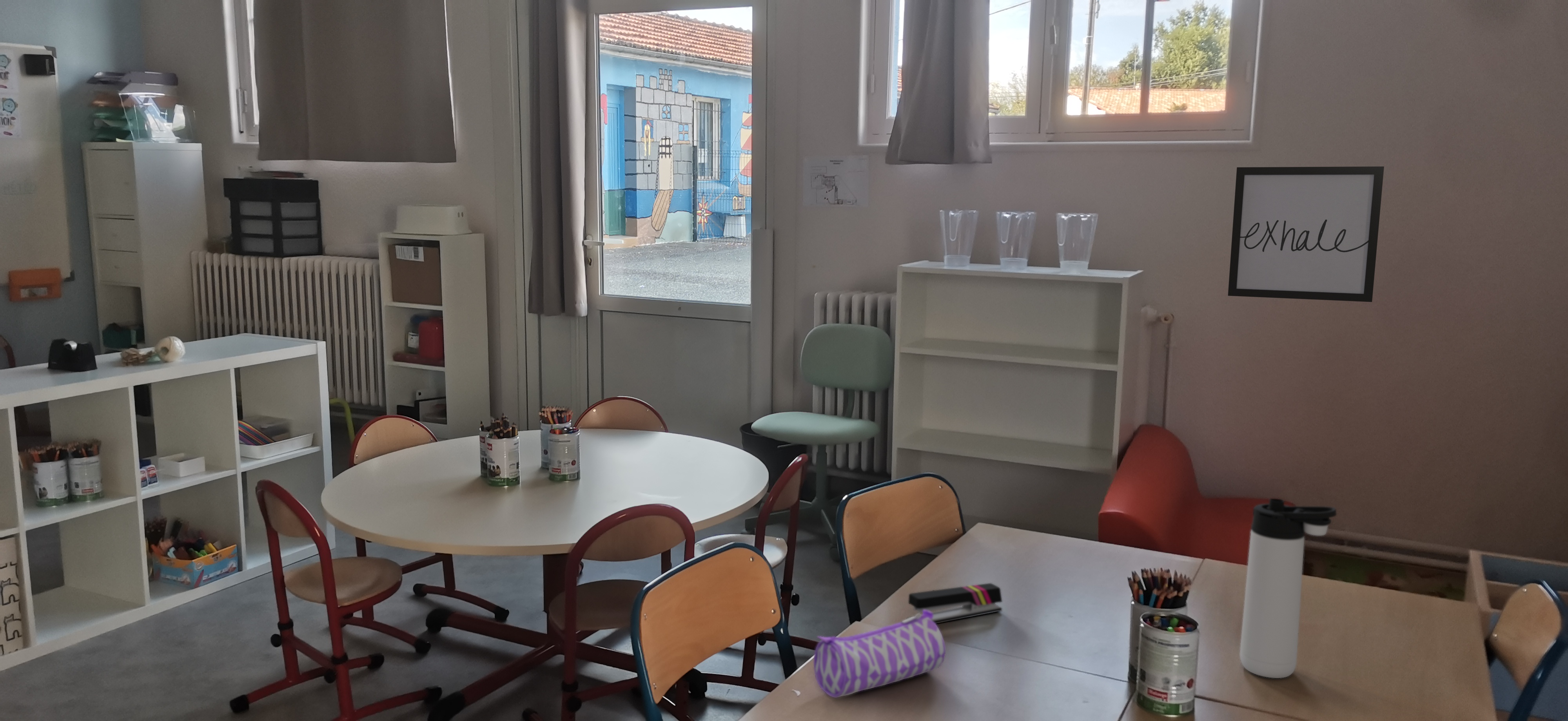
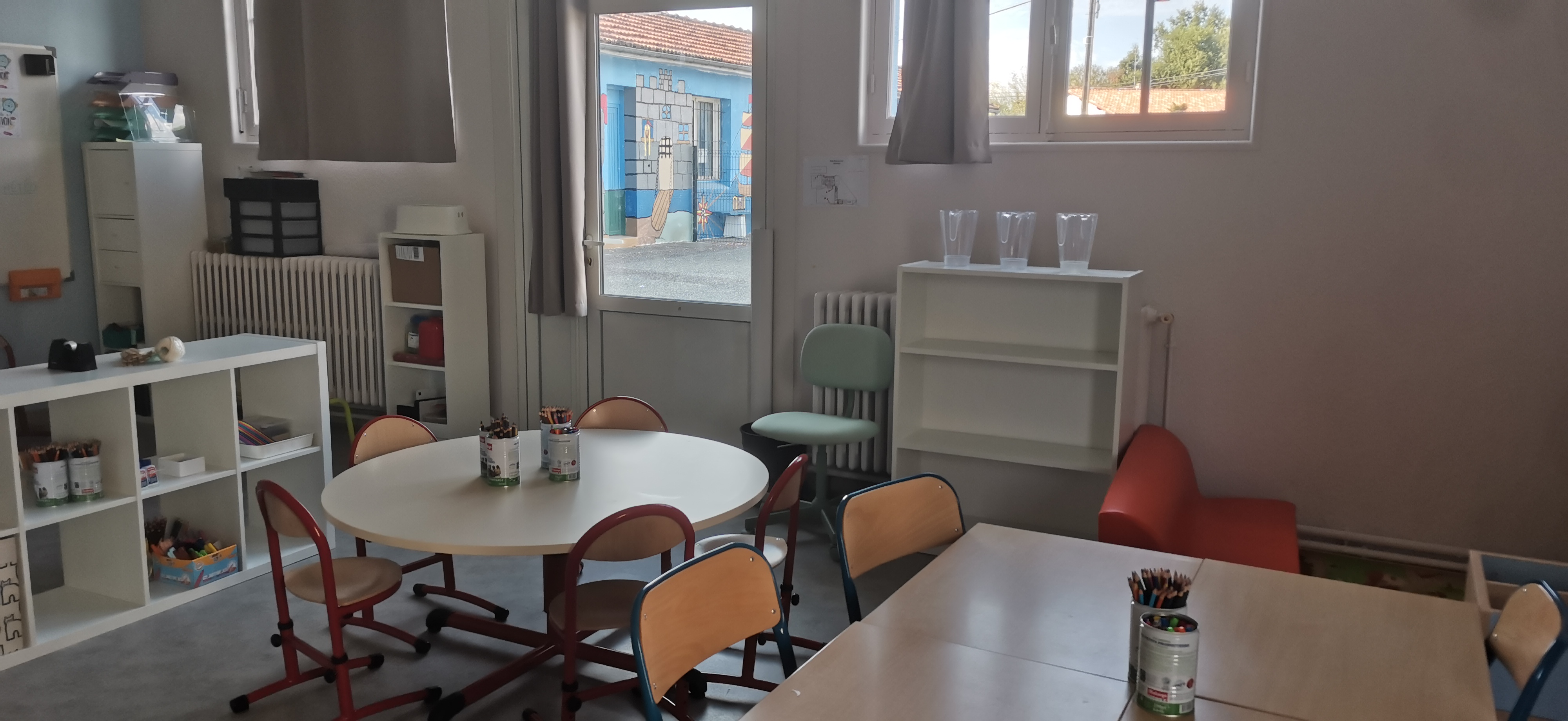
- wall art (1303, 233)
- thermos bottle (1287, 589)
- stapler (955, 602)
- pencil case (881, 653)
